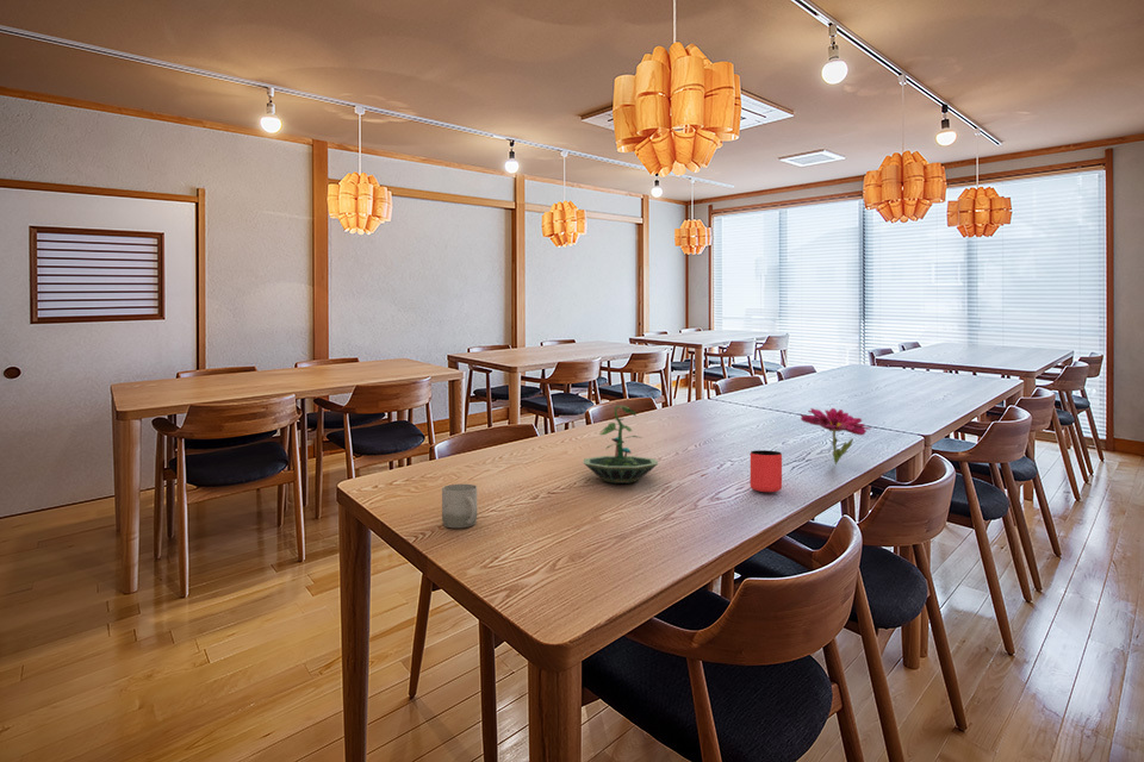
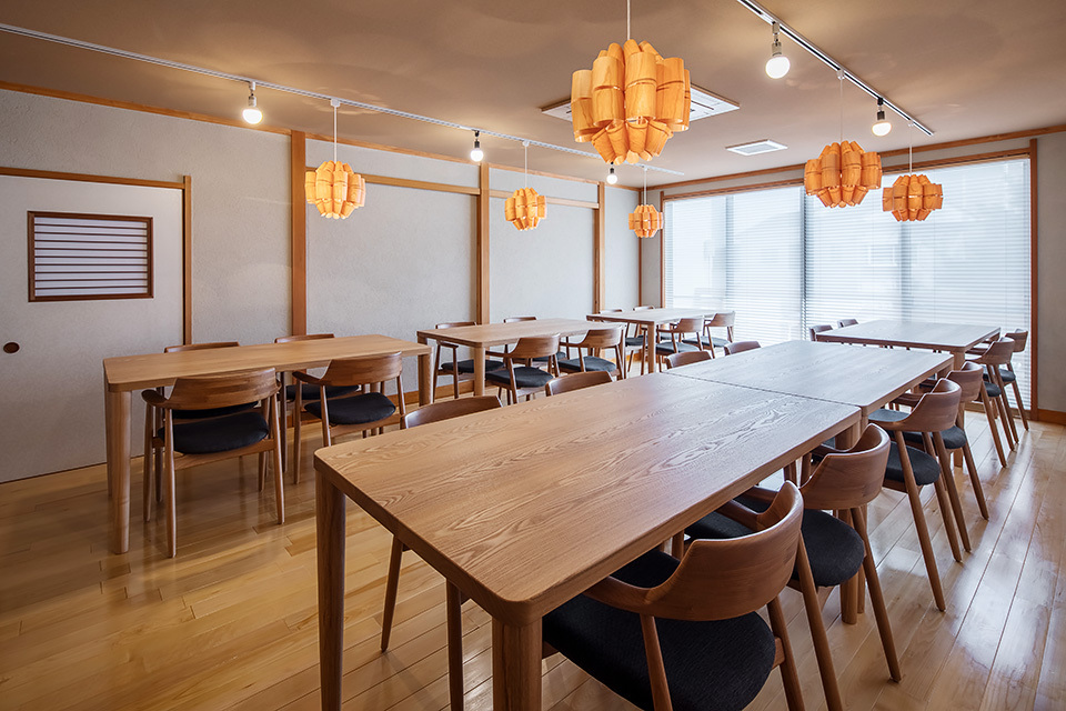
- flower (834, 437)
- terrarium (620, 419)
- cup (767, 470)
- cup (462, 506)
